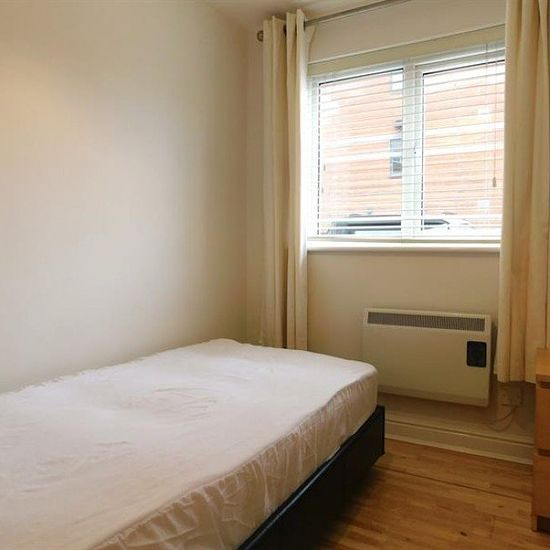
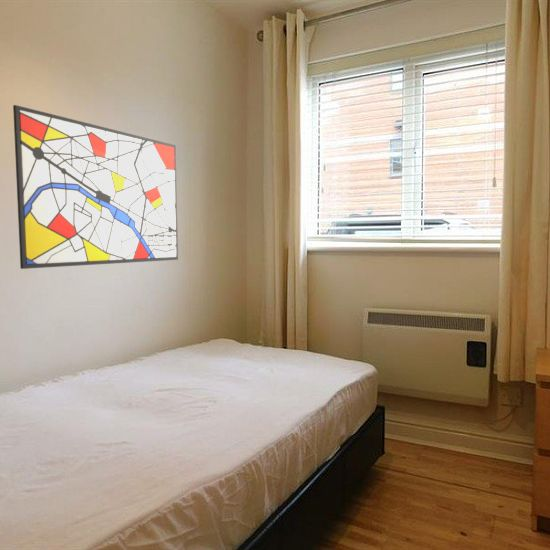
+ wall art (110, 196)
